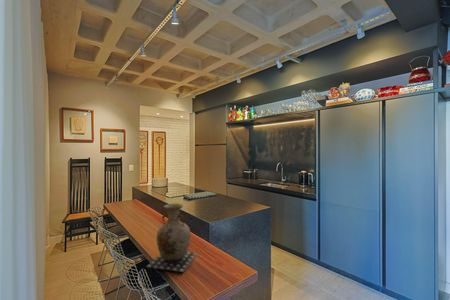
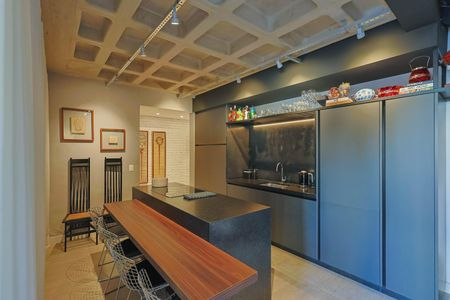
- vase (173, 232)
